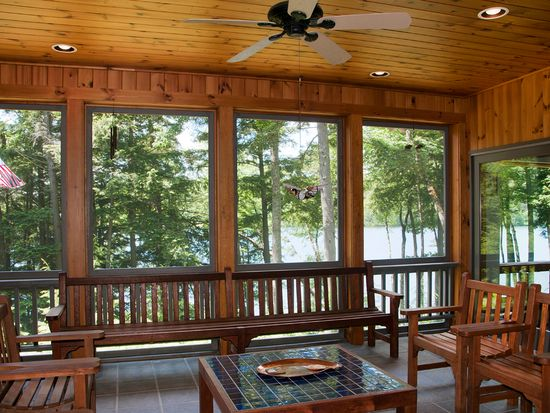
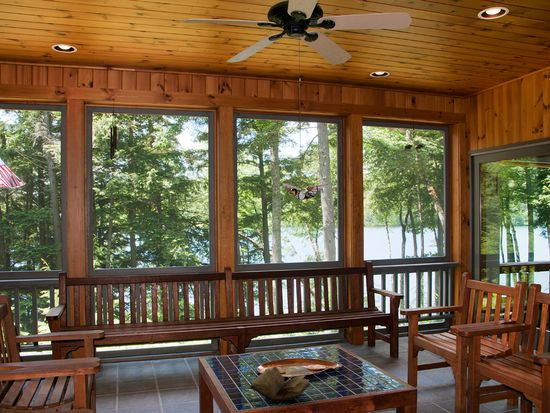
+ book (280, 384)
